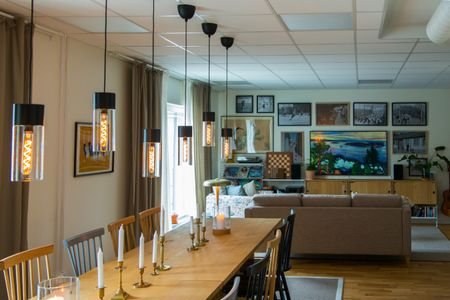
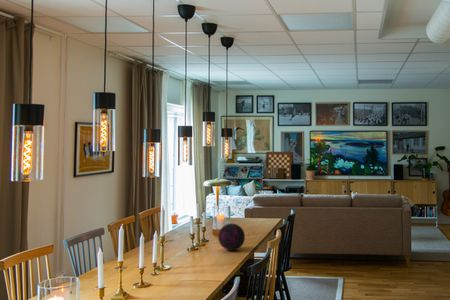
+ decorative orb (231, 236)
